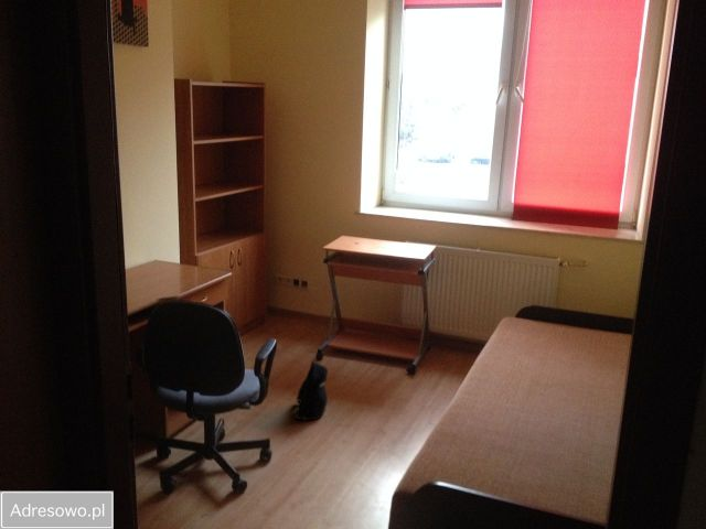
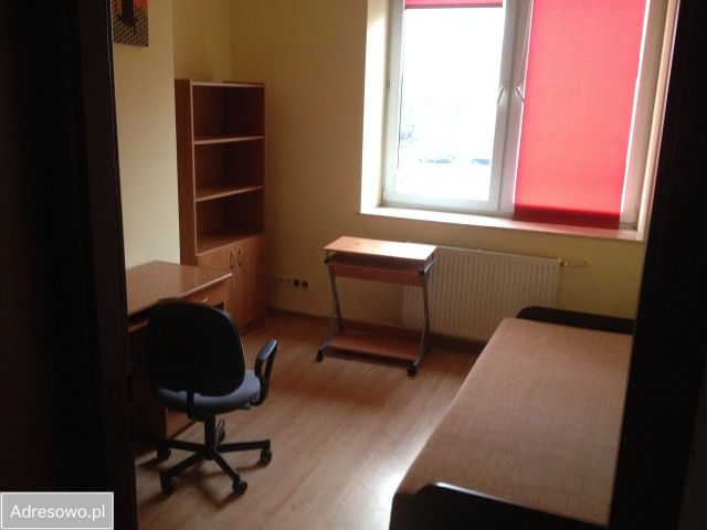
- backpack (308, 385)
